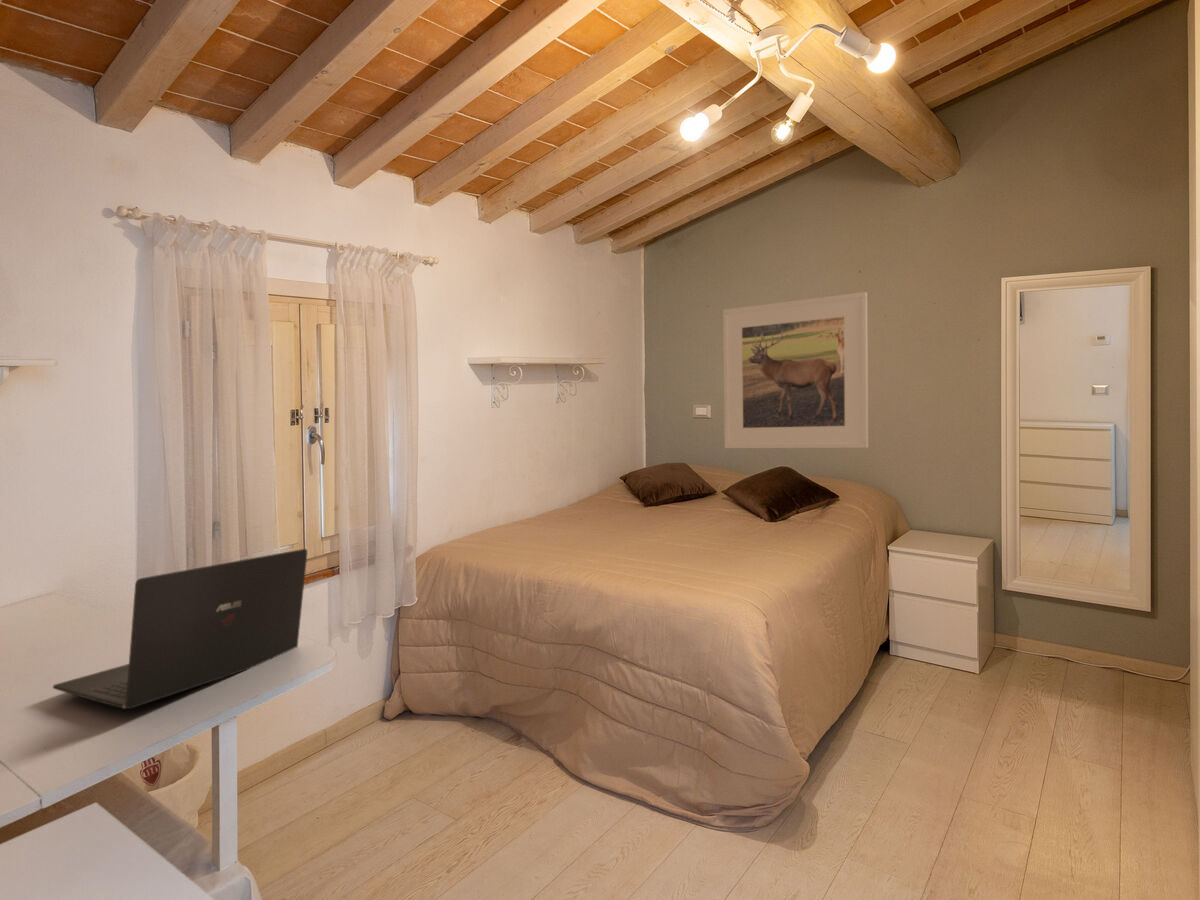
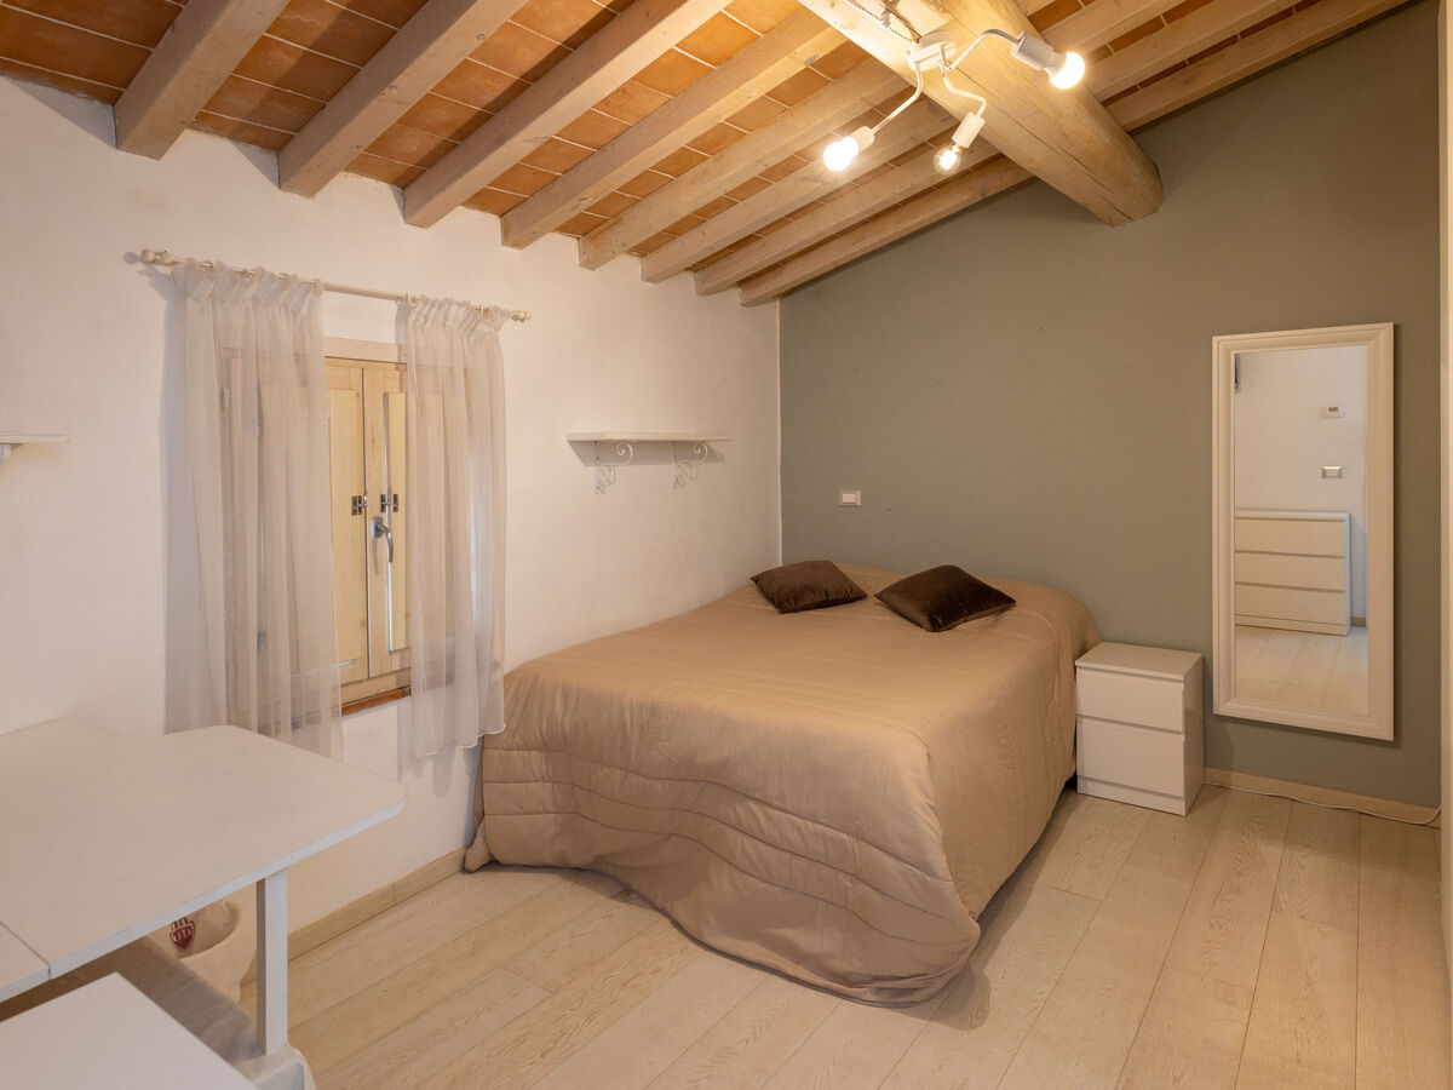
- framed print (791, 374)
- laptop (188, 614)
